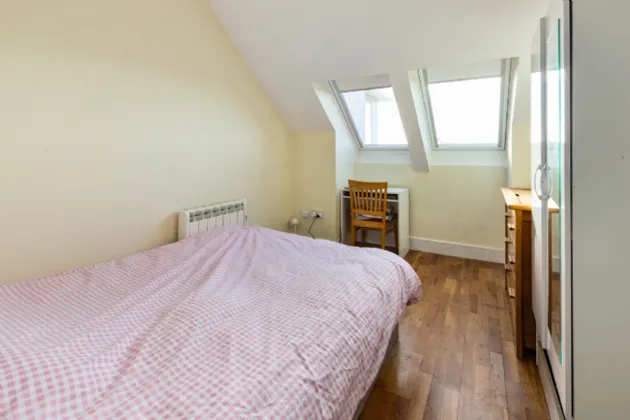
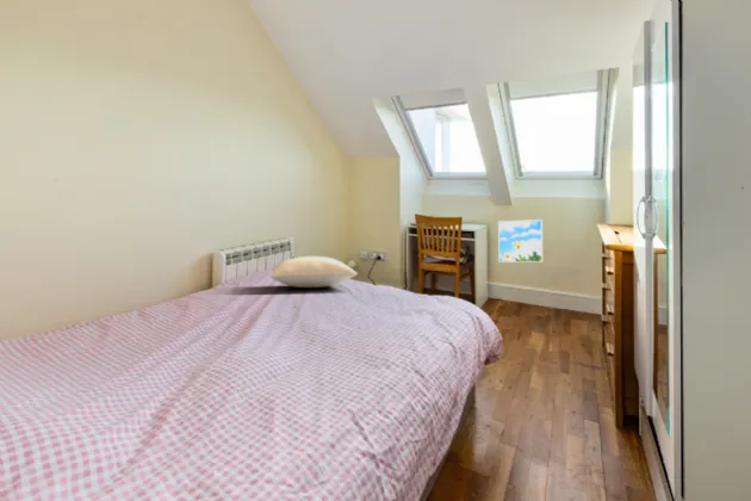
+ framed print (520, 241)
+ pillow (311, 271)
